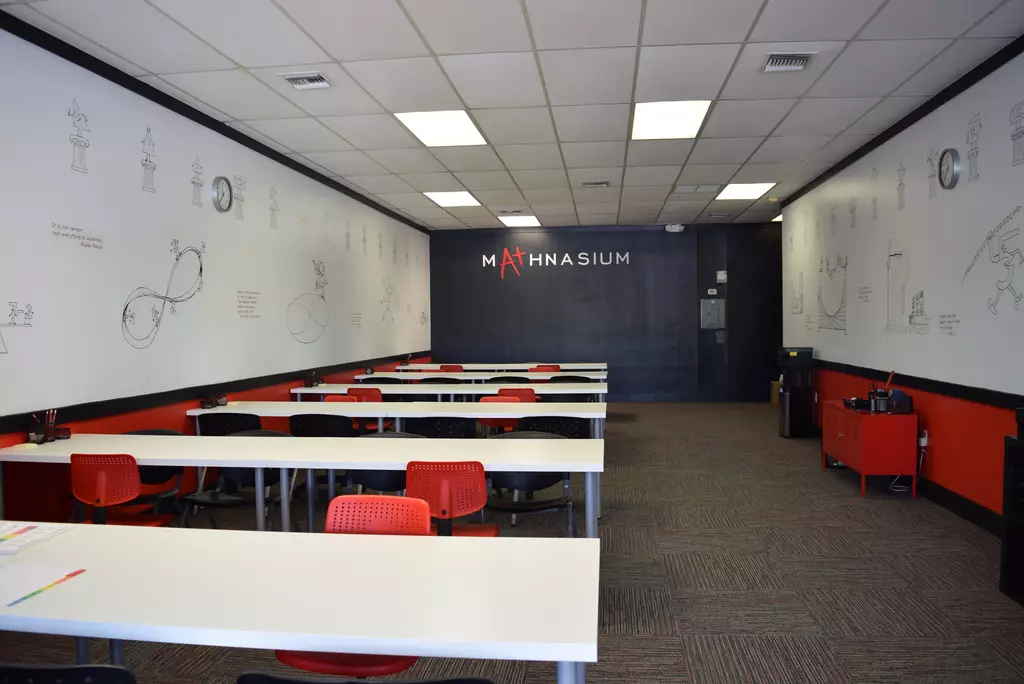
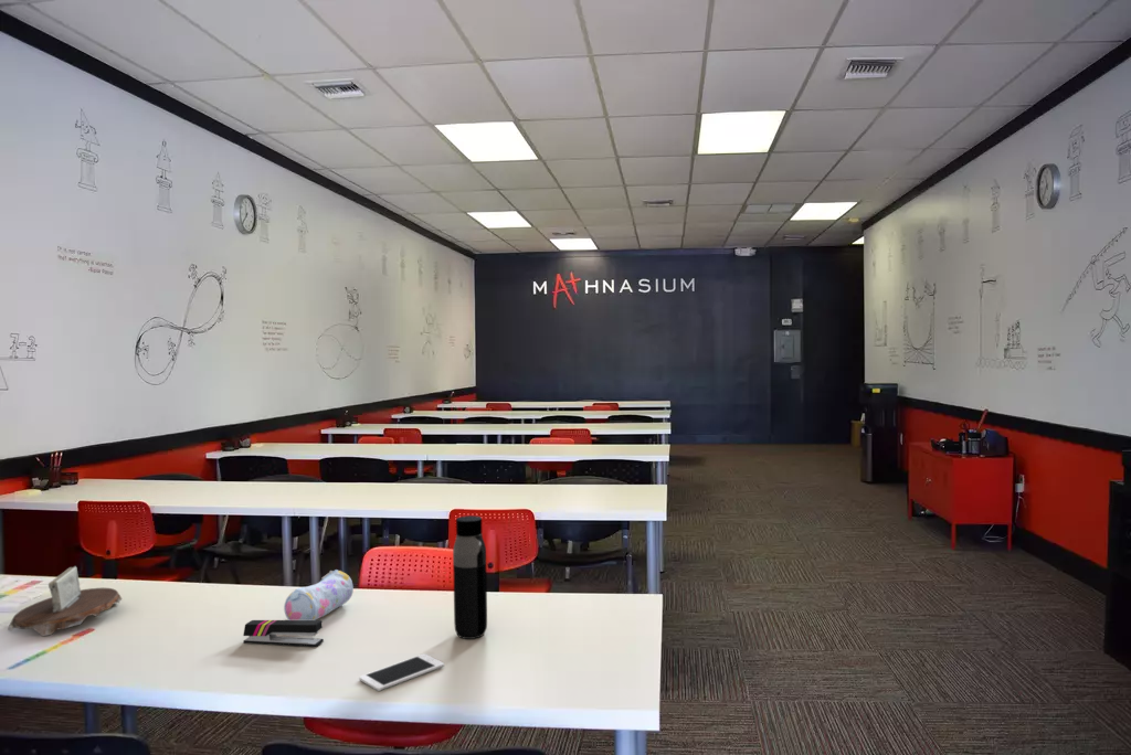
+ stapler (283, 631)
+ cell phone (402, 671)
+ picture frame (71, 594)
+ pencil case (320, 596)
+ water bottle (469, 576)
